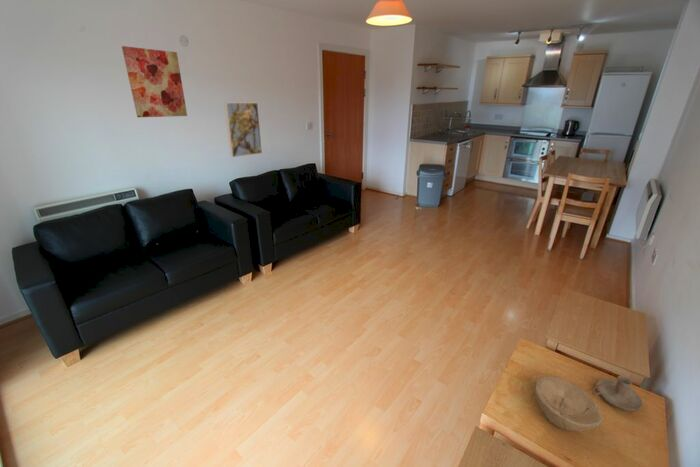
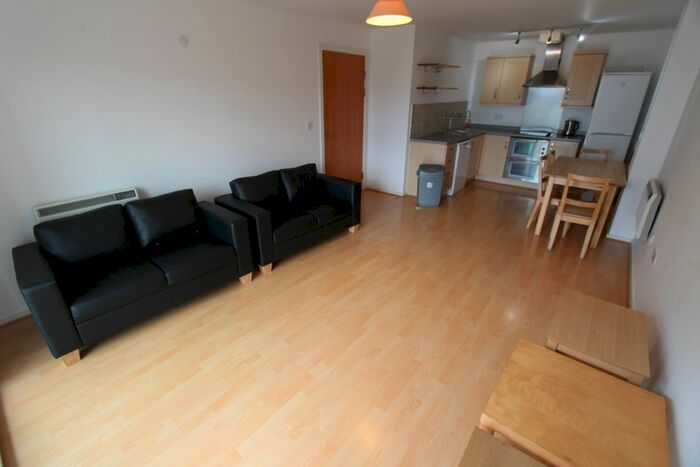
- wall art (157, 84)
- bowl (564, 407)
- candle holder (616, 389)
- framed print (244, 129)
